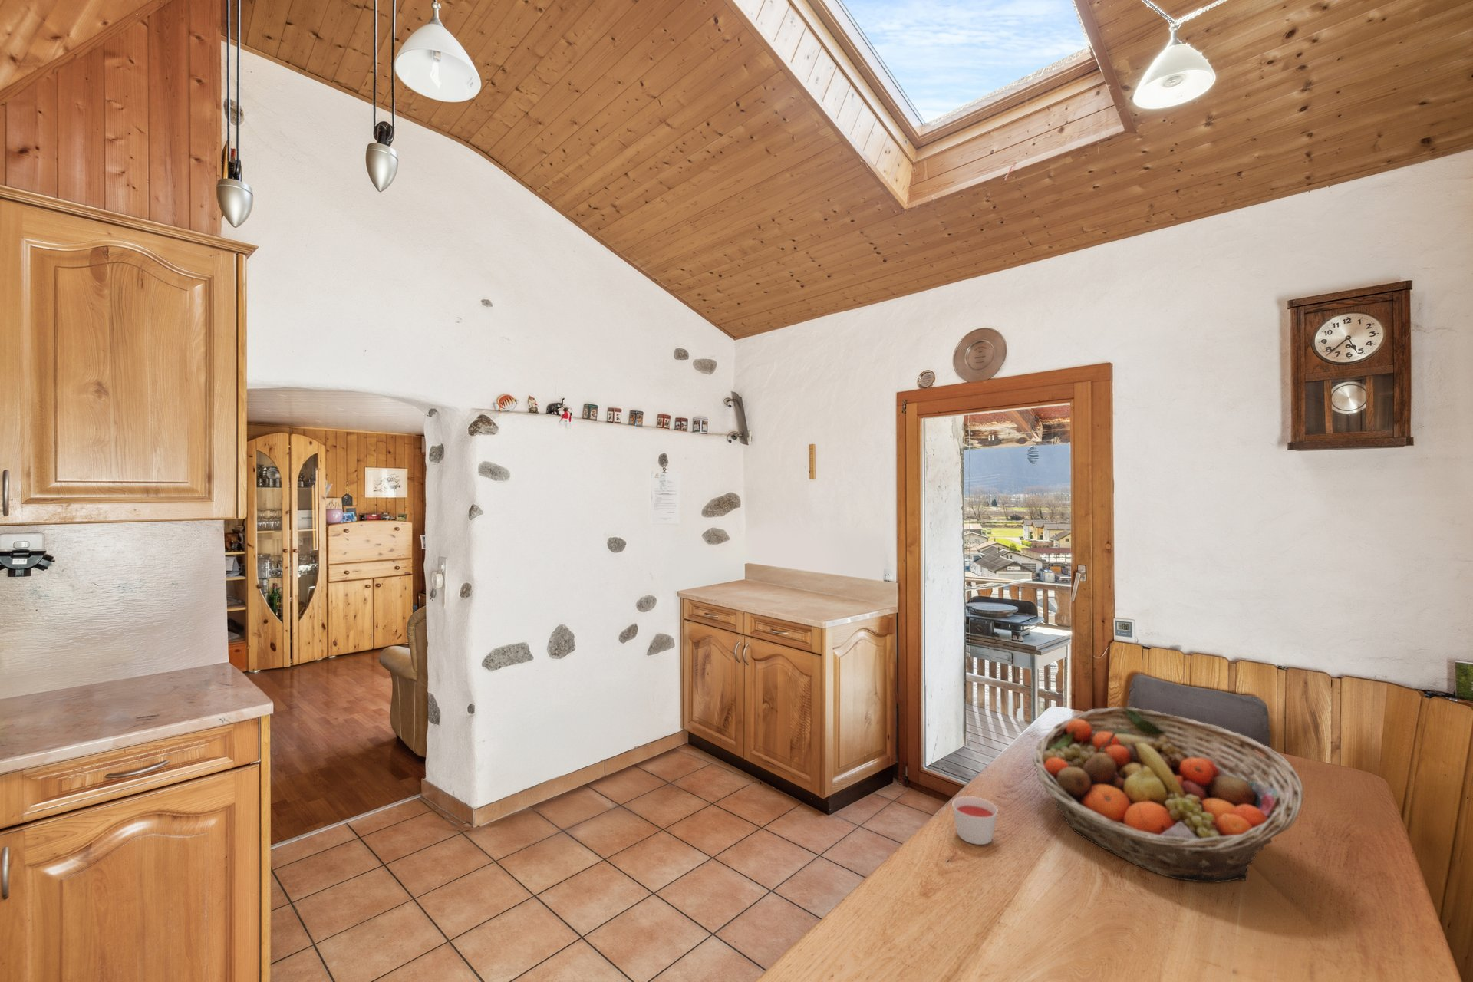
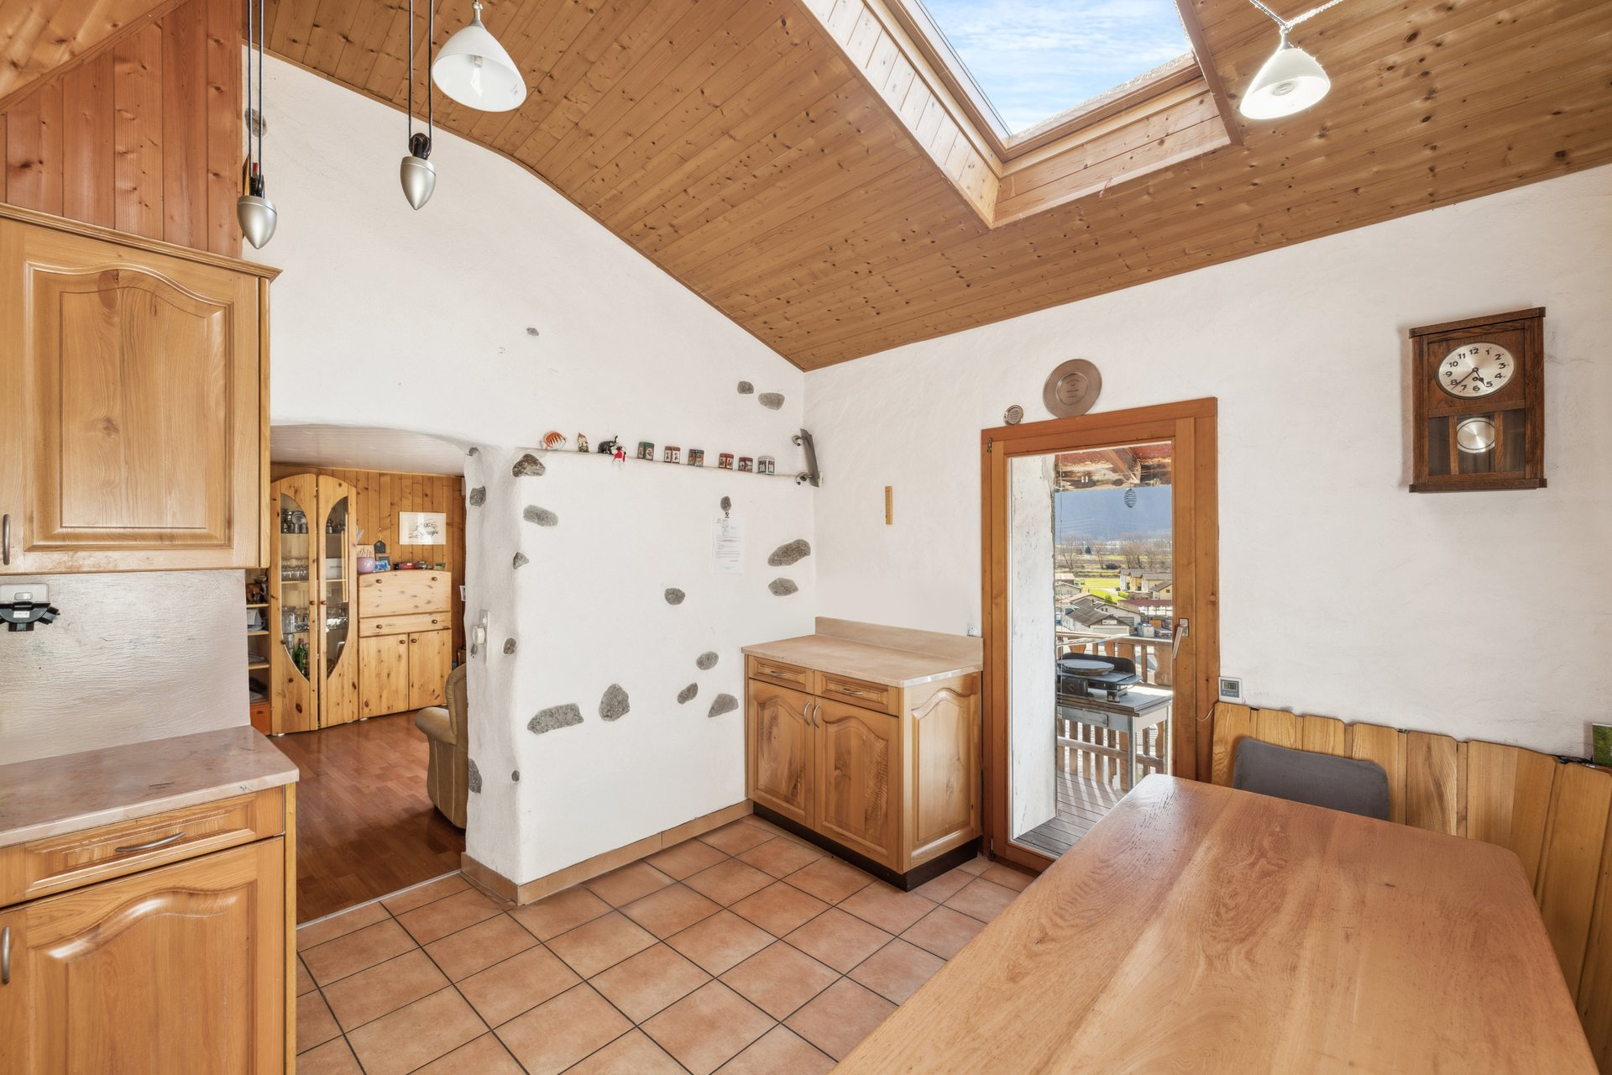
- fruit basket (1153, 785)
- candle (974, 821)
